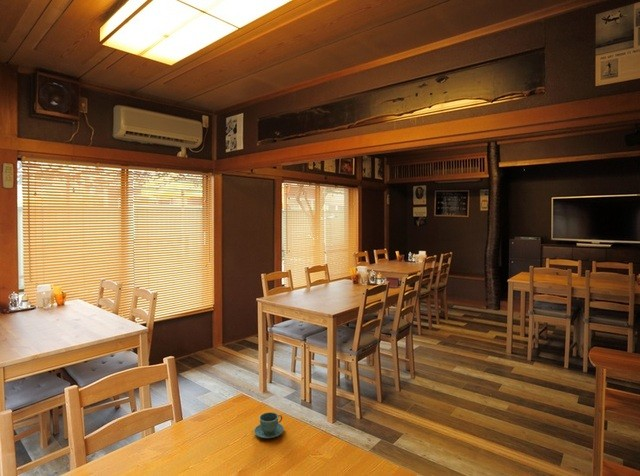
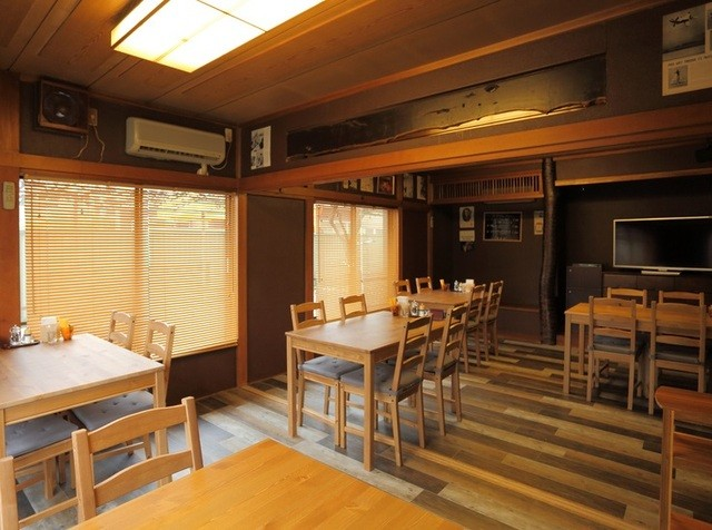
- teacup (269, 424)
